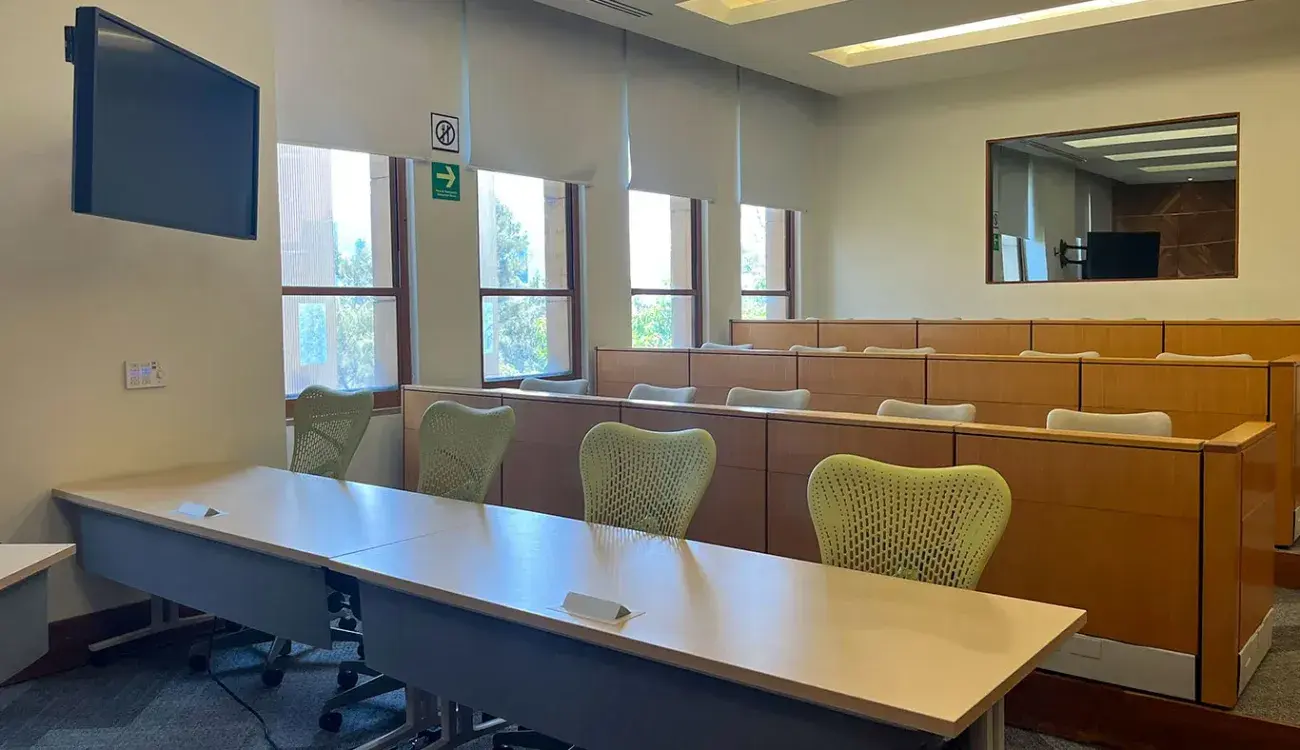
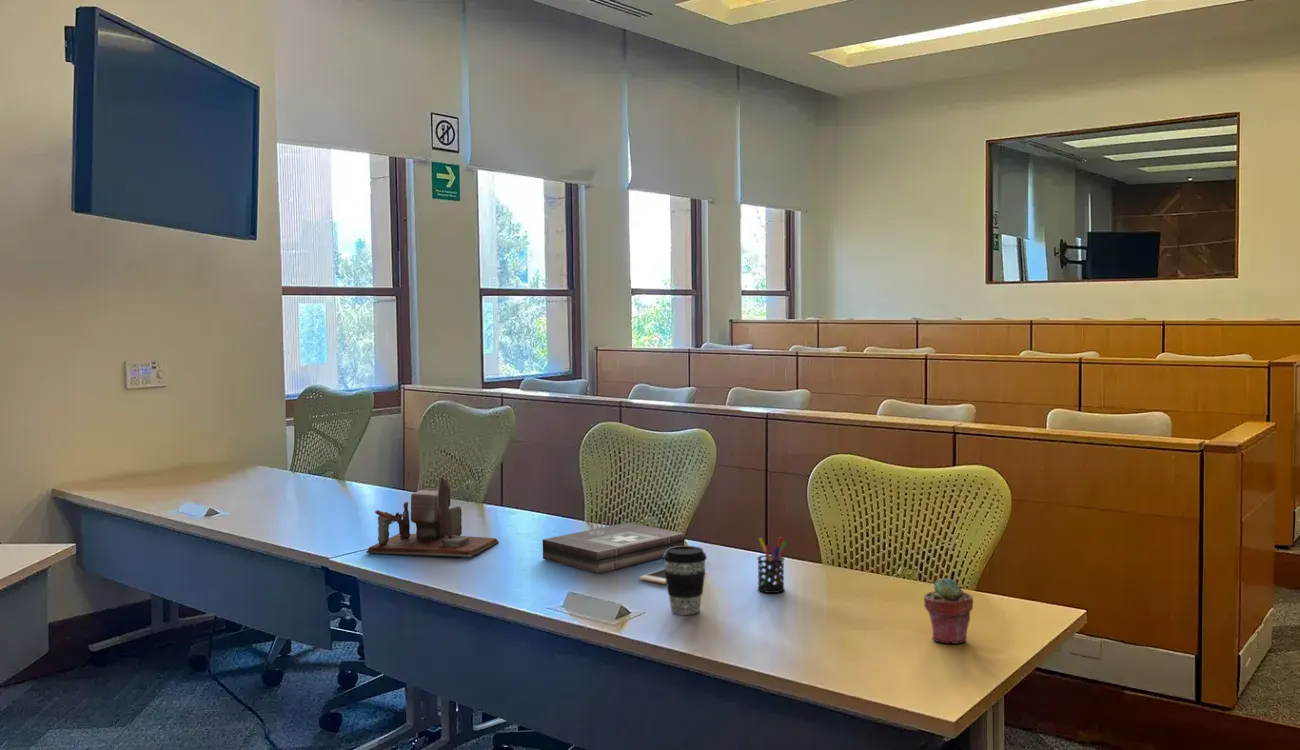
+ coffee cup (685, 580)
+ first aid kit (614, 545)
+ pen holder (774, 562)
+ desk organizer (432, 511)
+ potted succulent (948, 608)
+ cell phone (664, 573)
